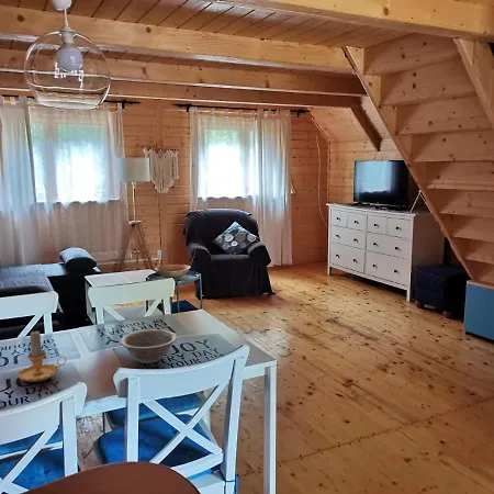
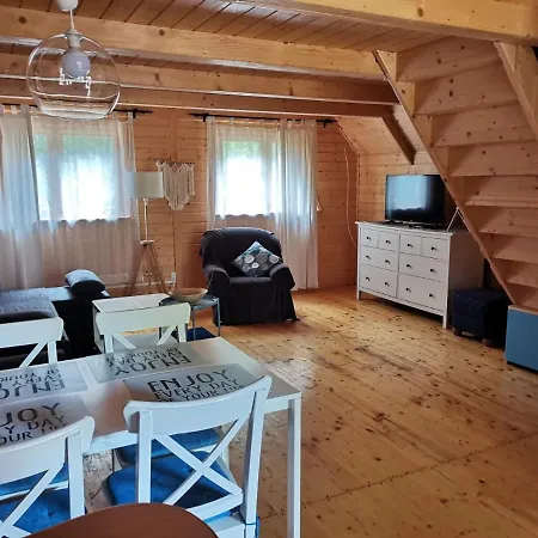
- candle (41, 352)
- decorative bowl (149, 348)
